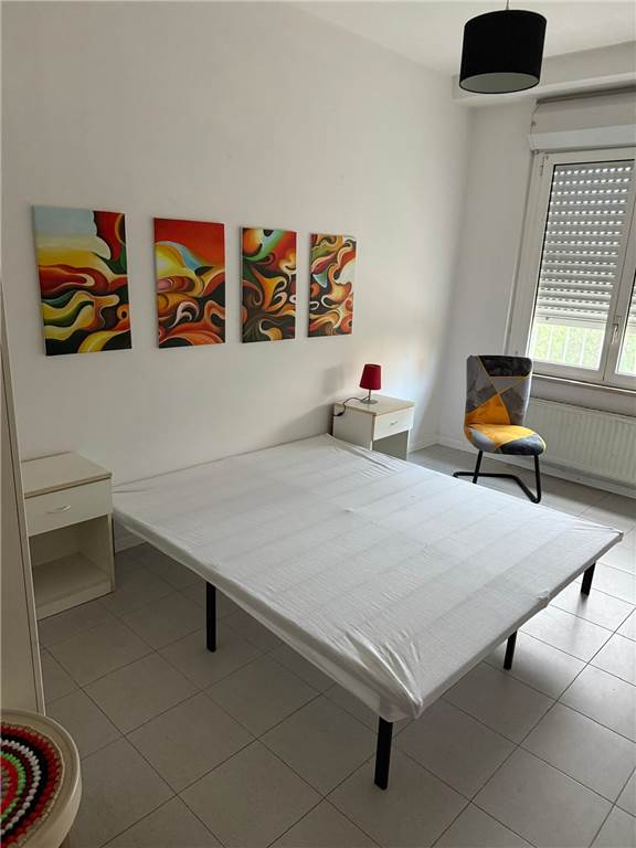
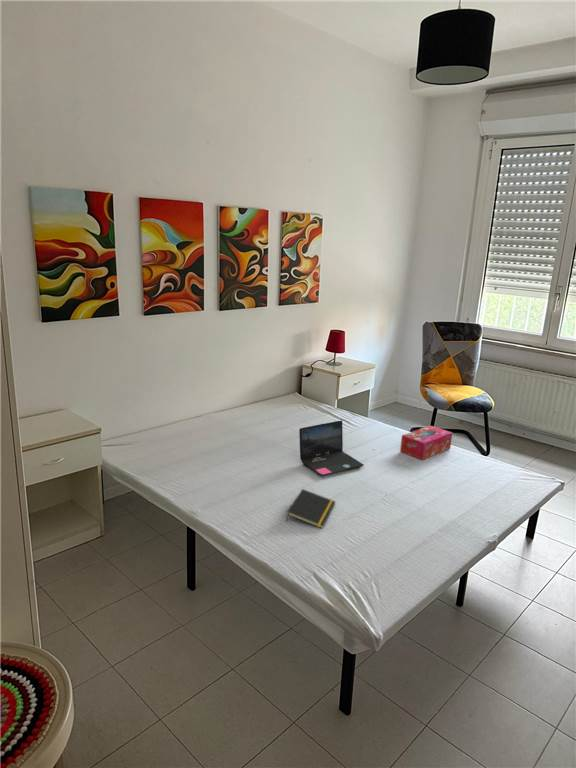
+ tissue box (426, 441)
+ notepad (311, 507)
+ laptop (331, 447)
